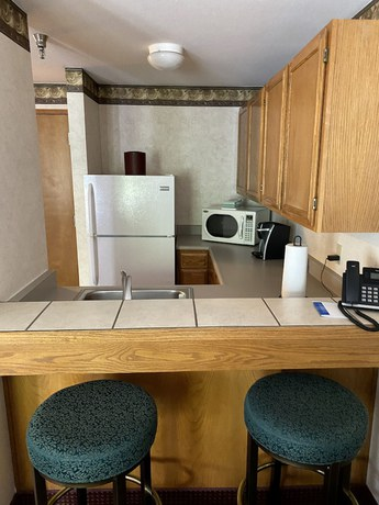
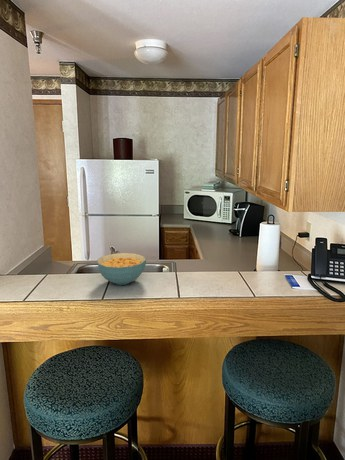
+ cereal bowl (122, 271)
